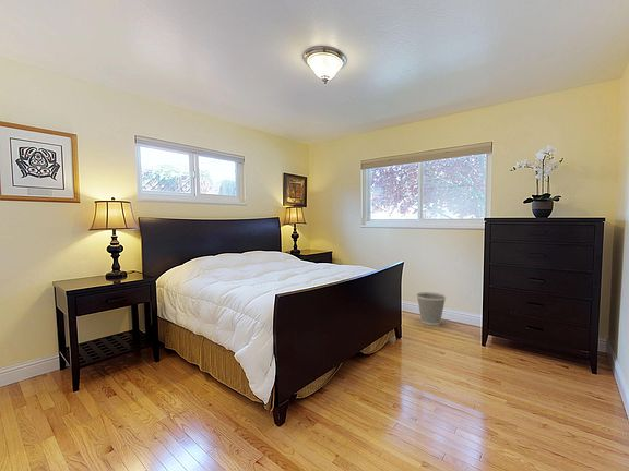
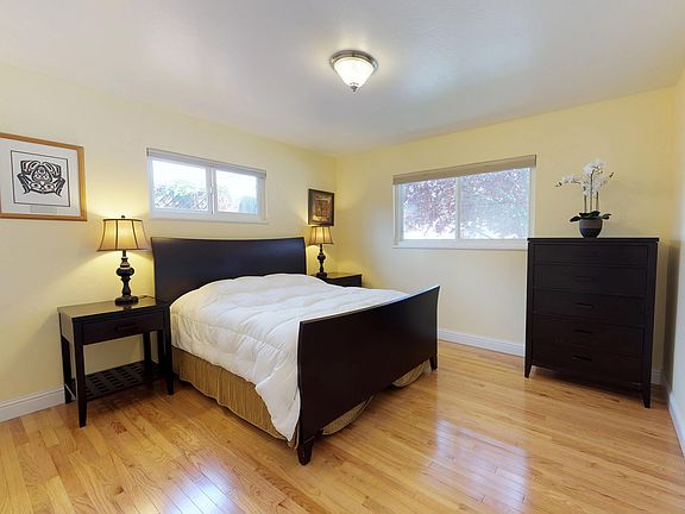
- wastebasket (430, 309)
